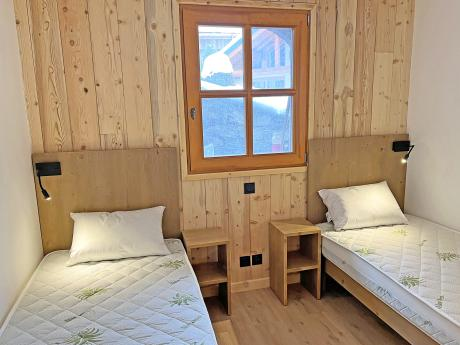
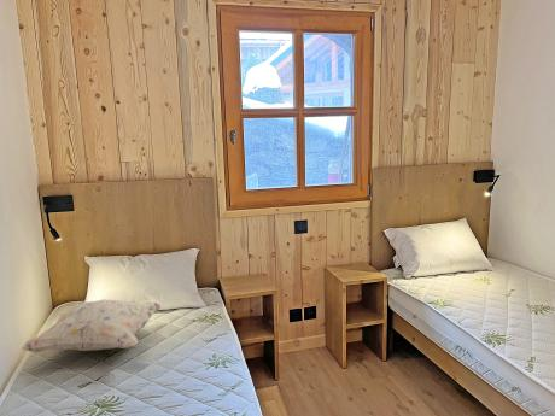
+ decorative pillow (99, 323)
